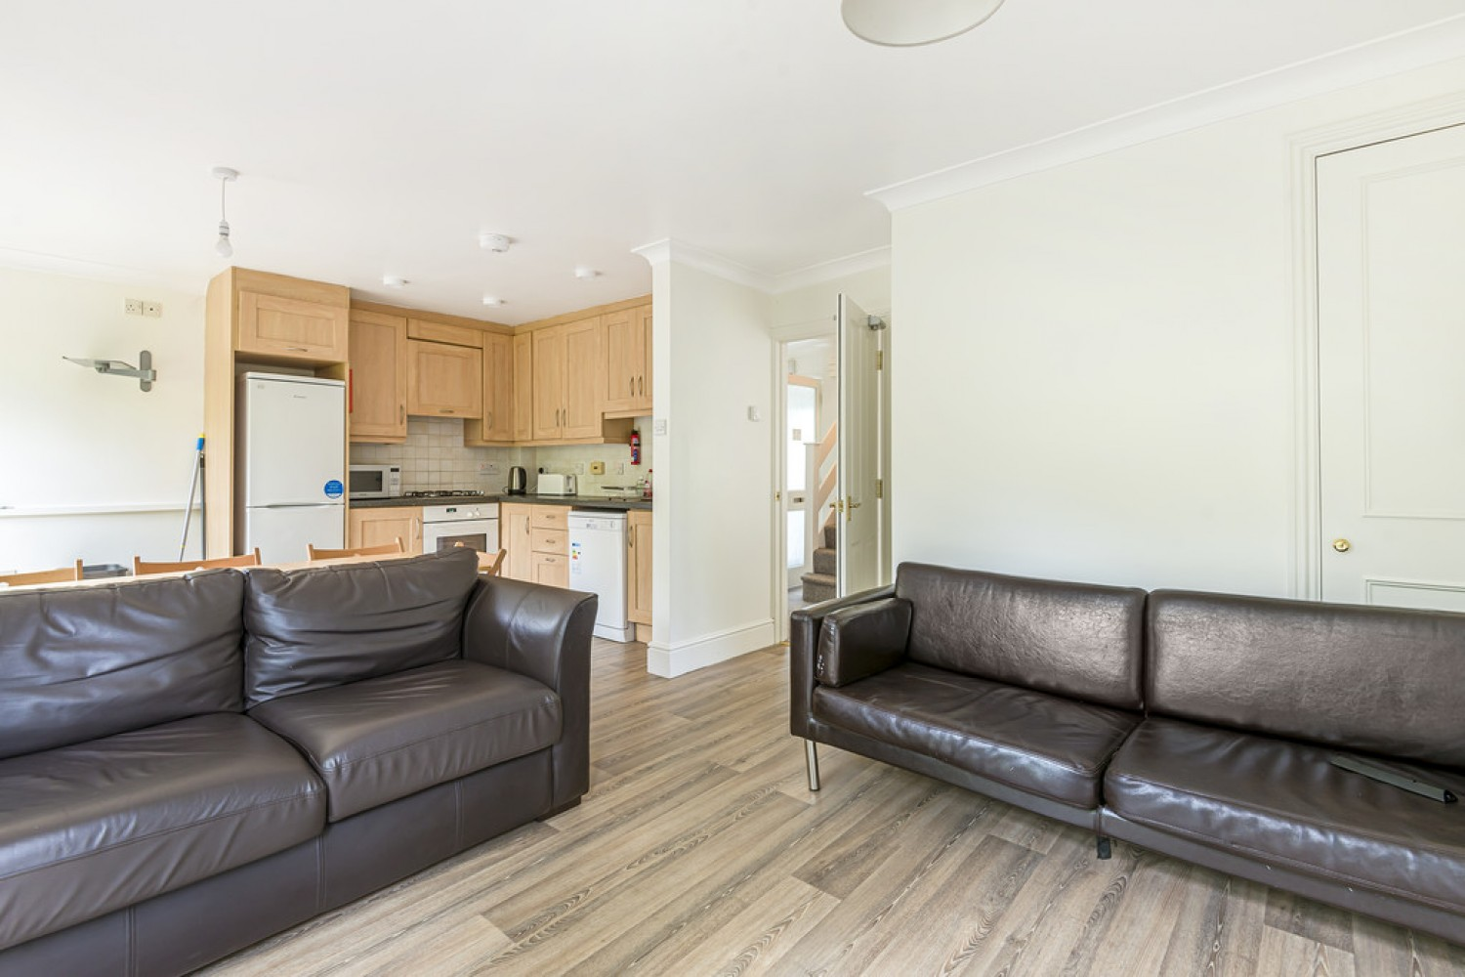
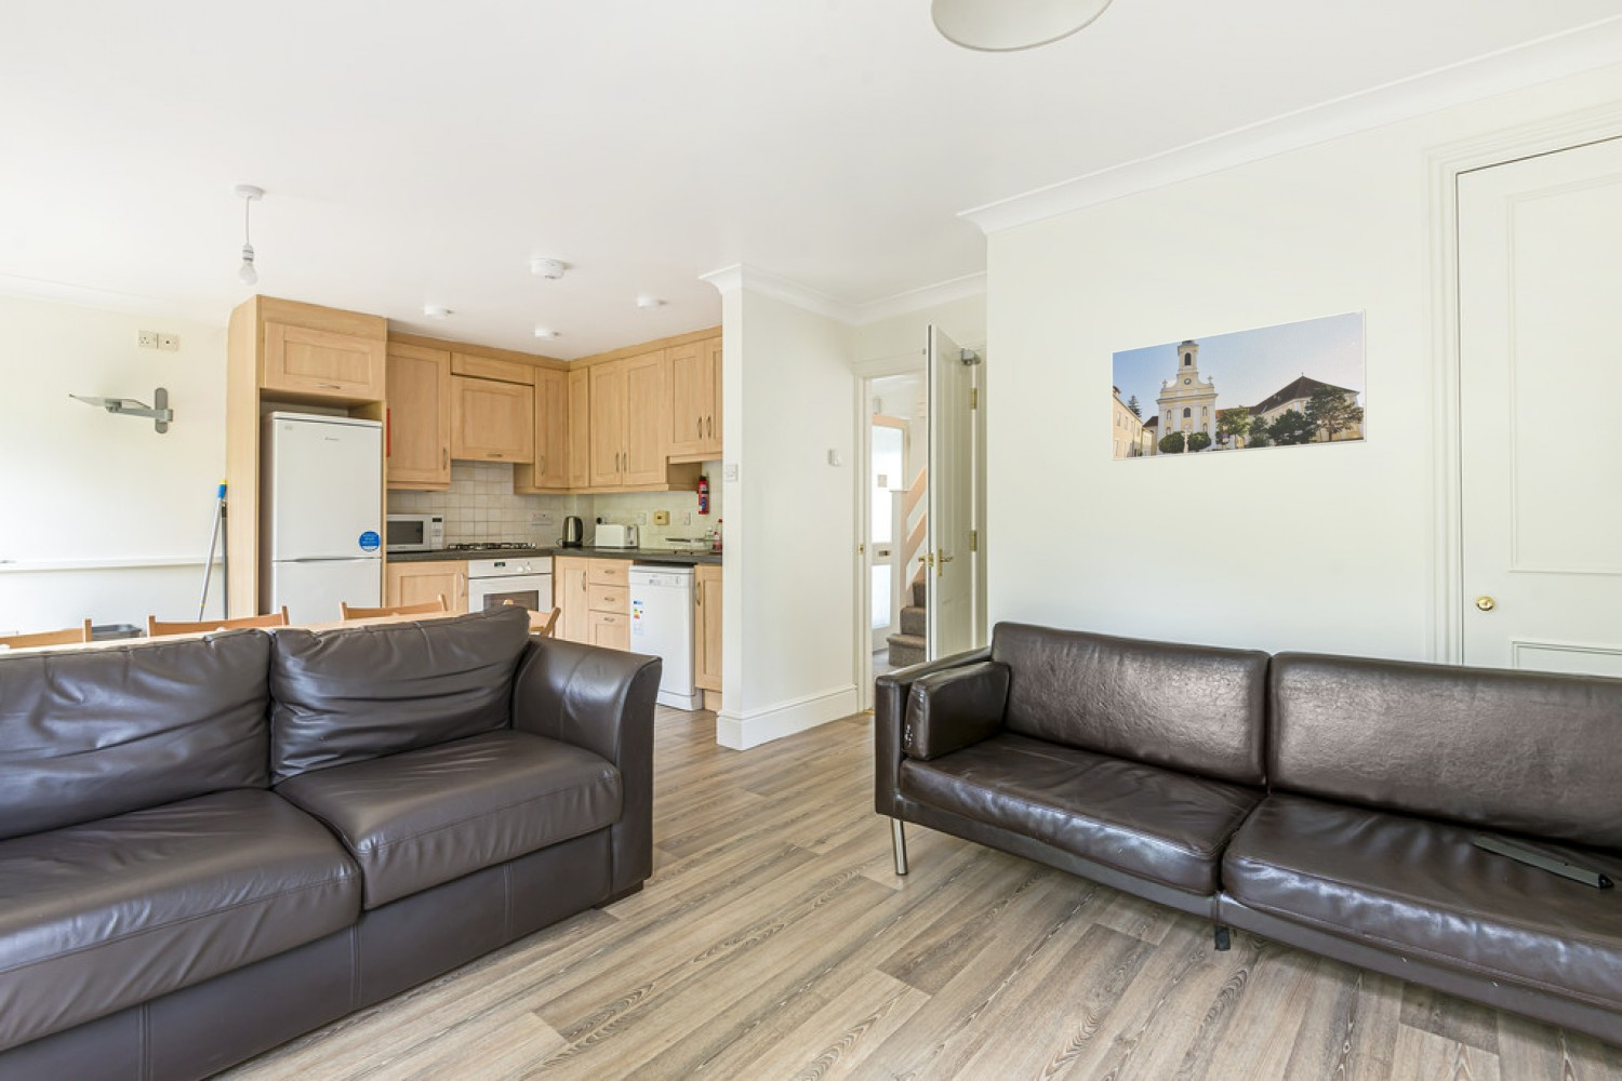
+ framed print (1226, 392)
